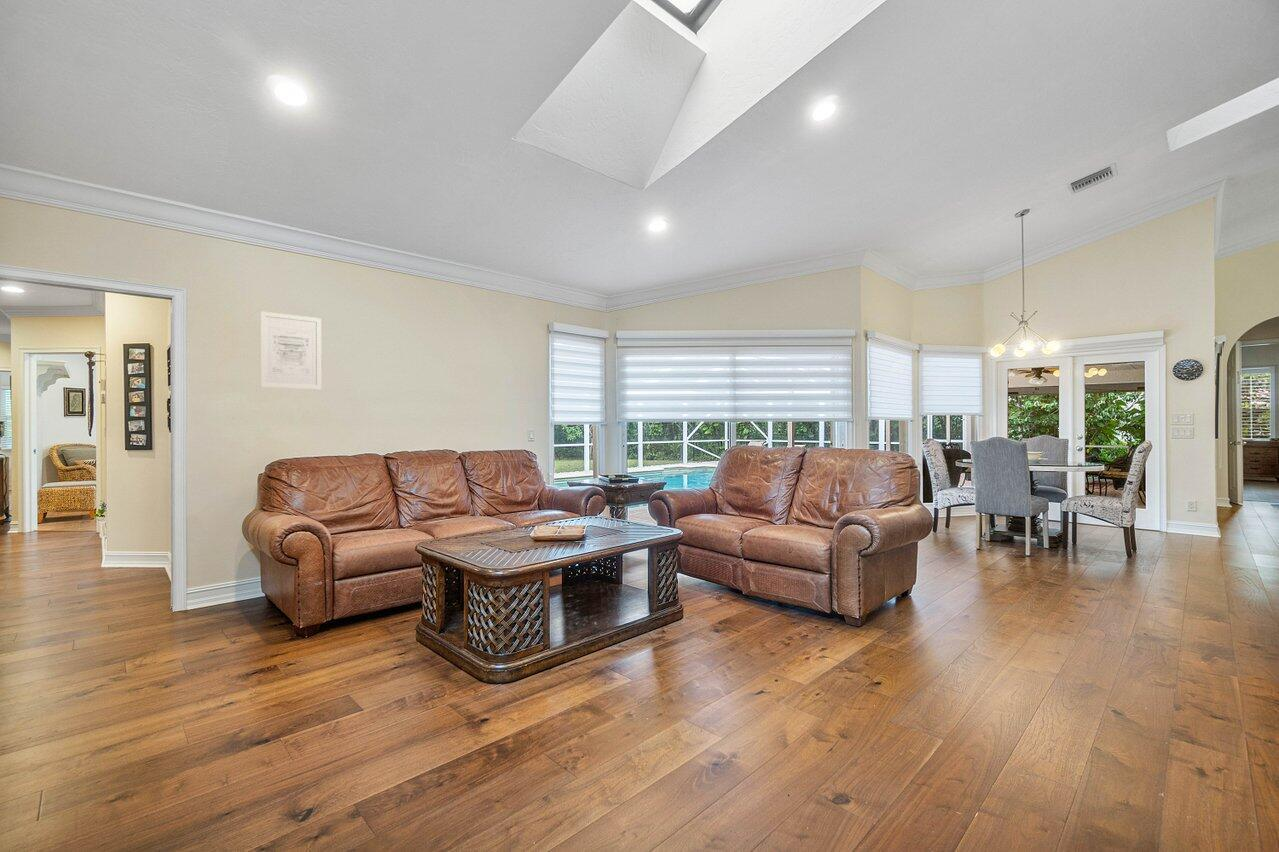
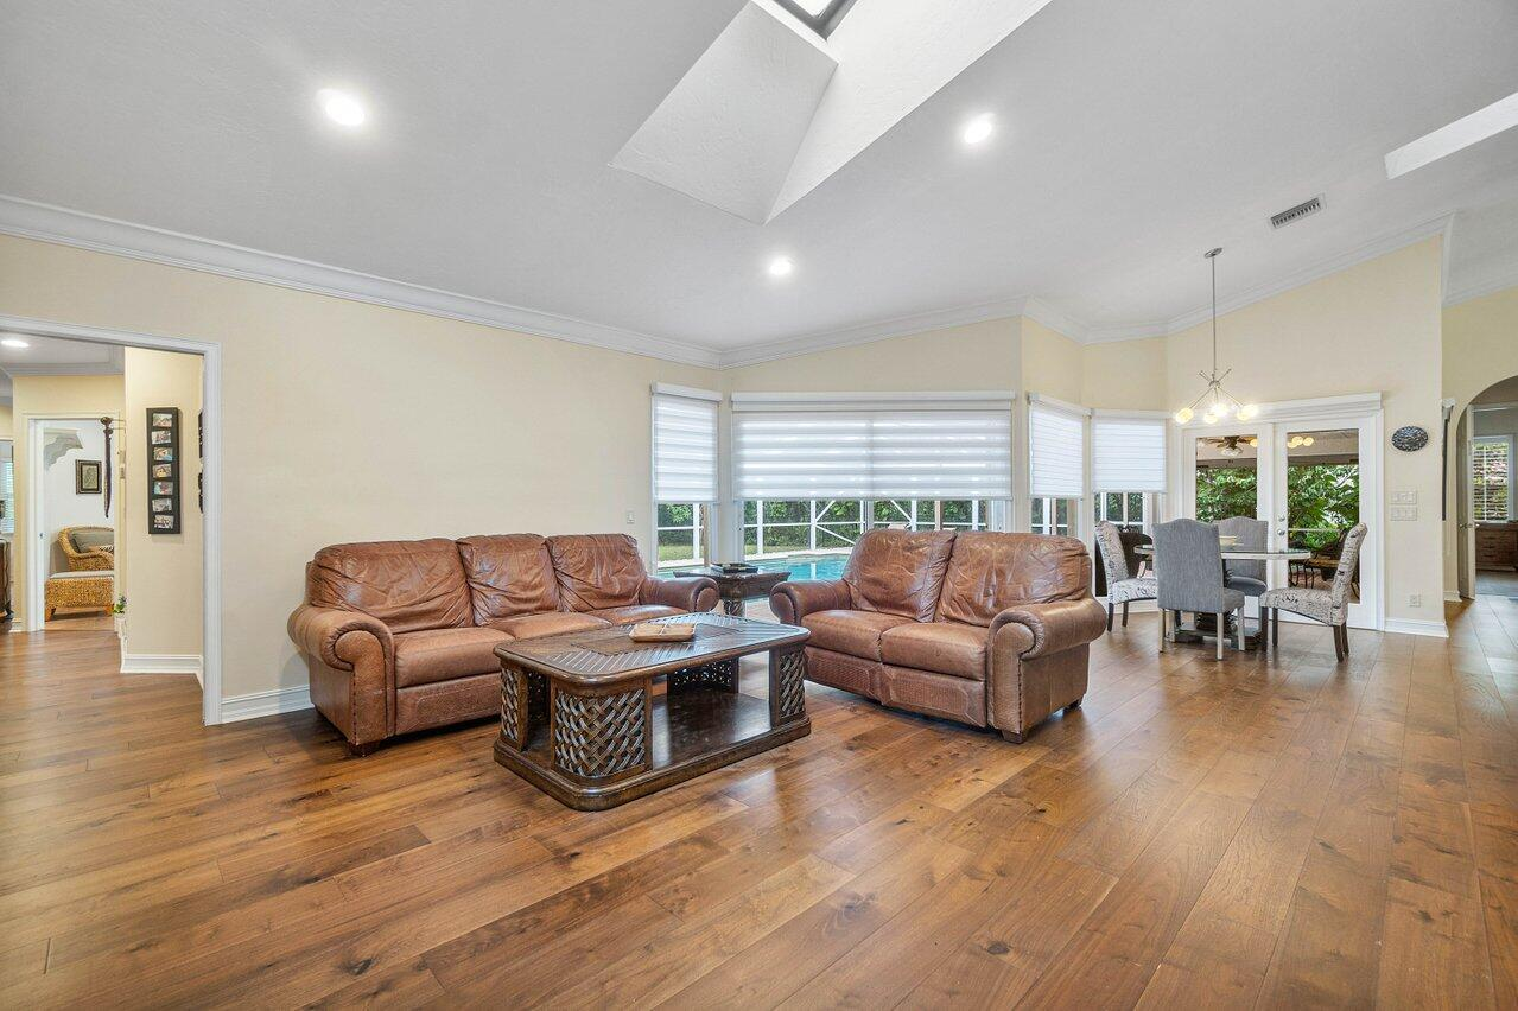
- wall art (291, 351)
